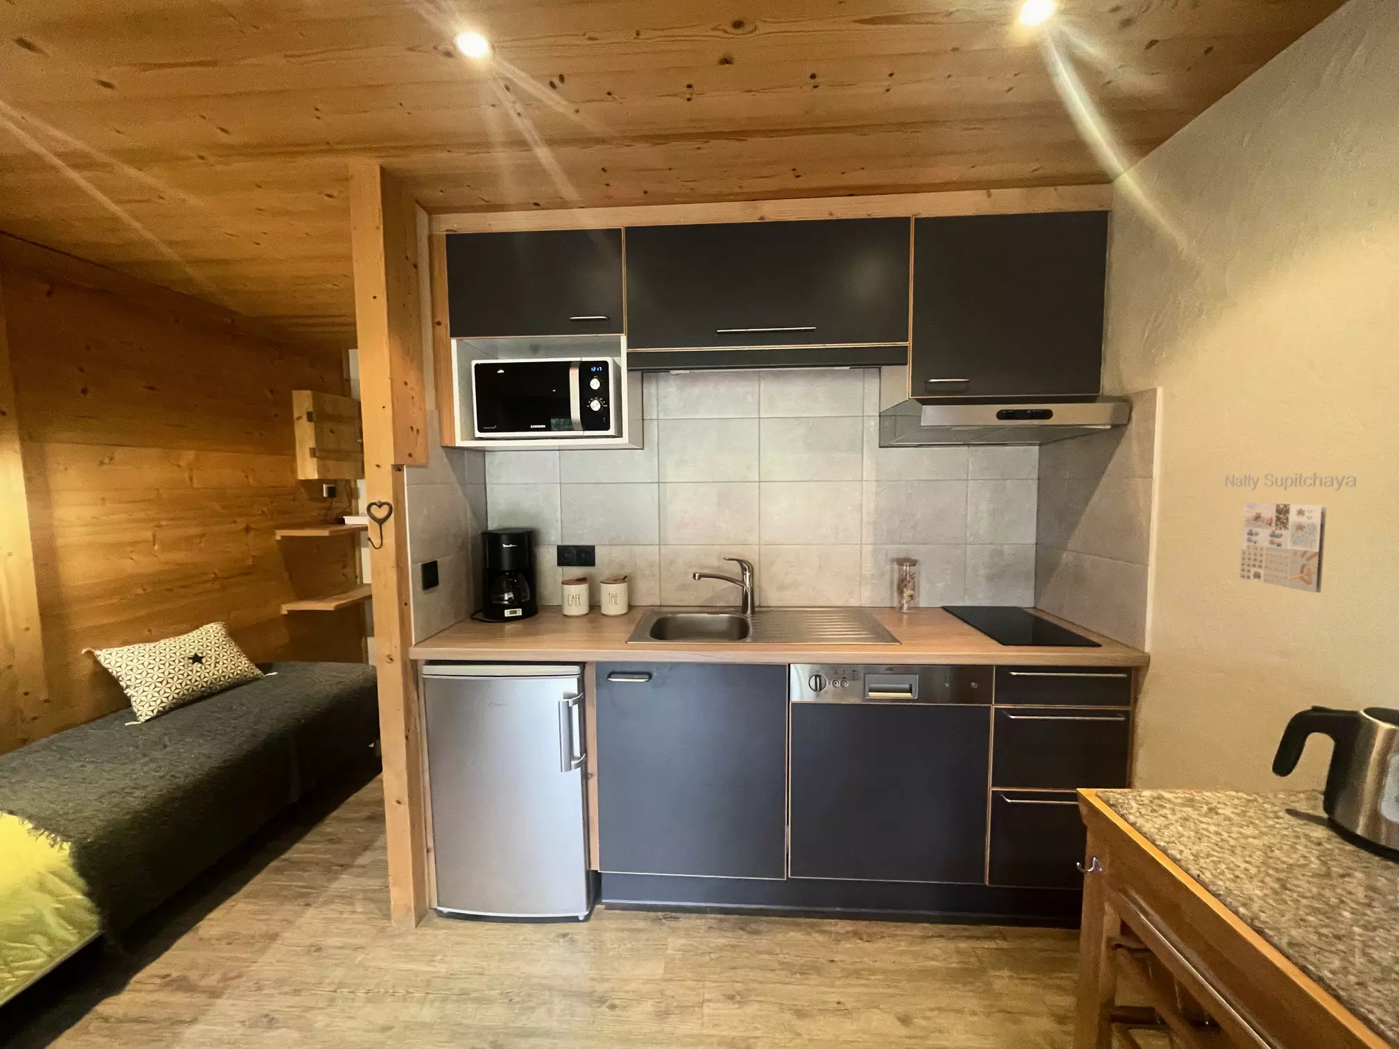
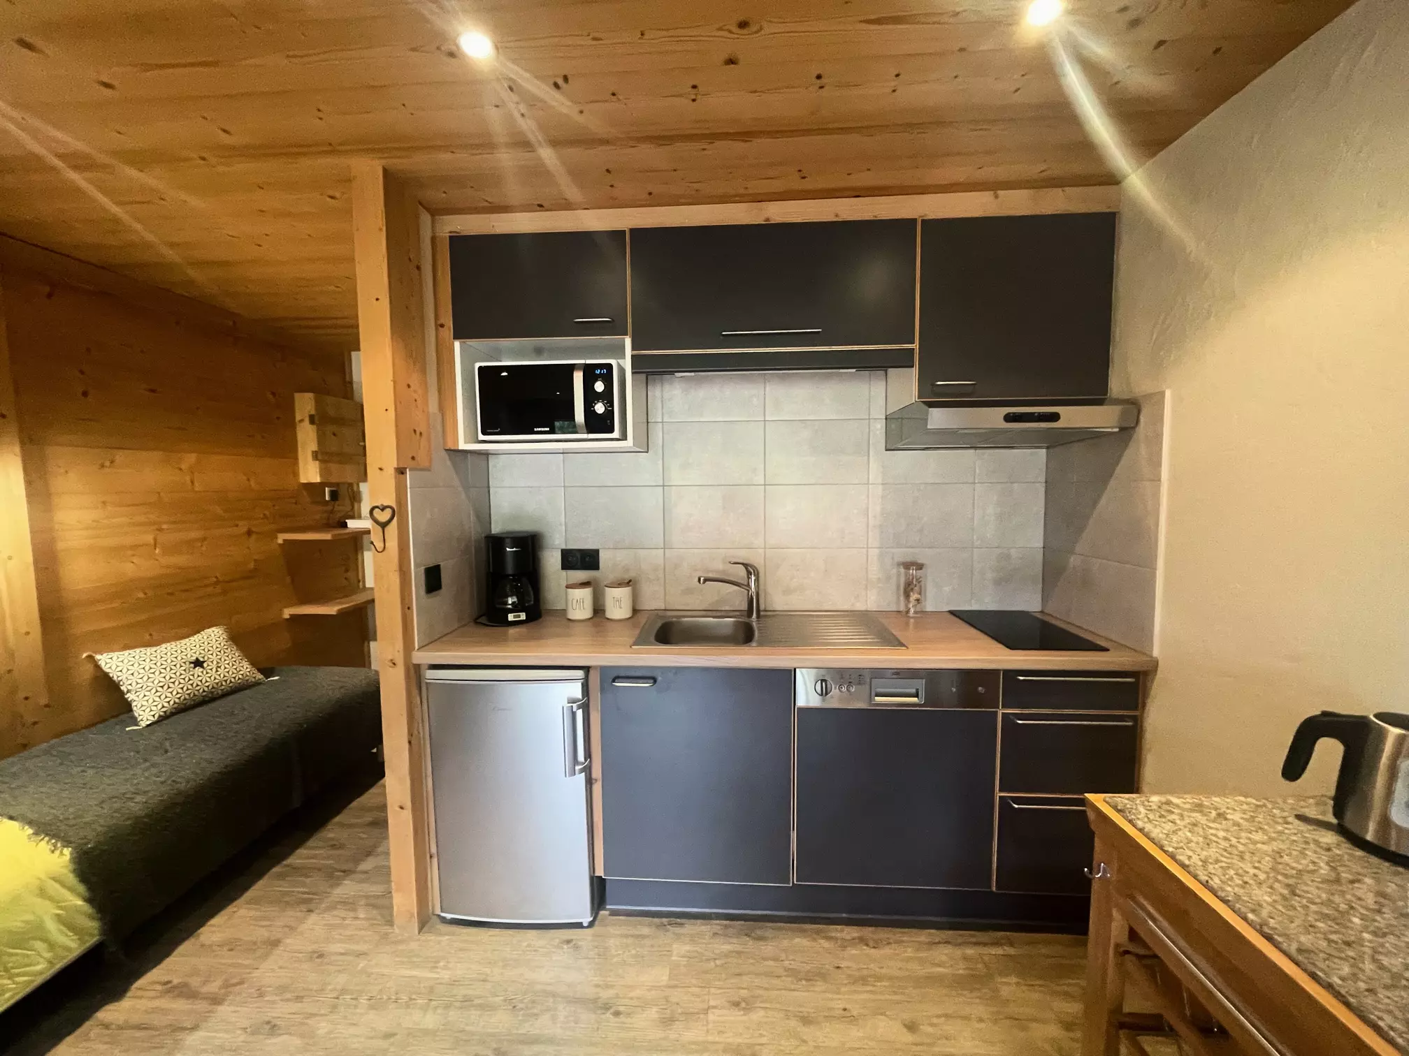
- calendar (1278, 529)
